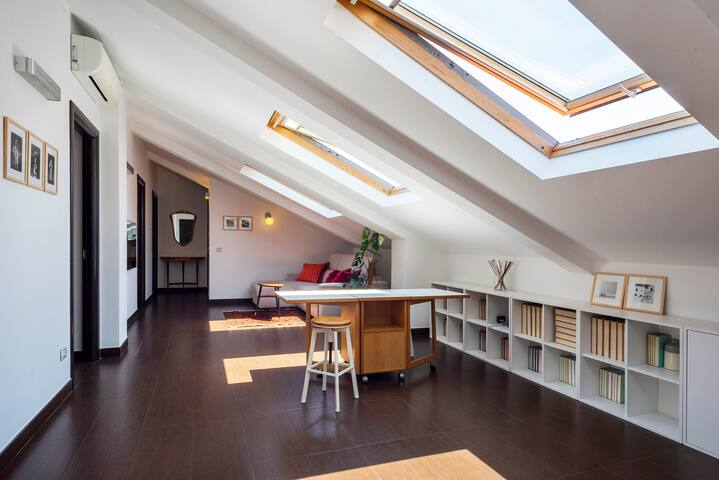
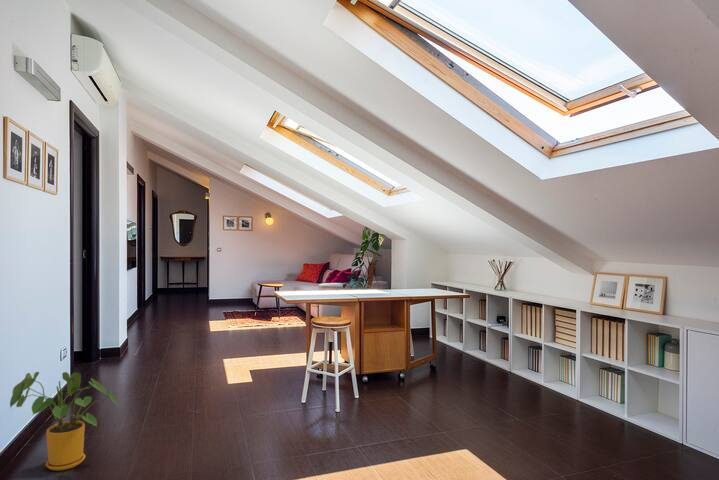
+ house plant (61, 419)
